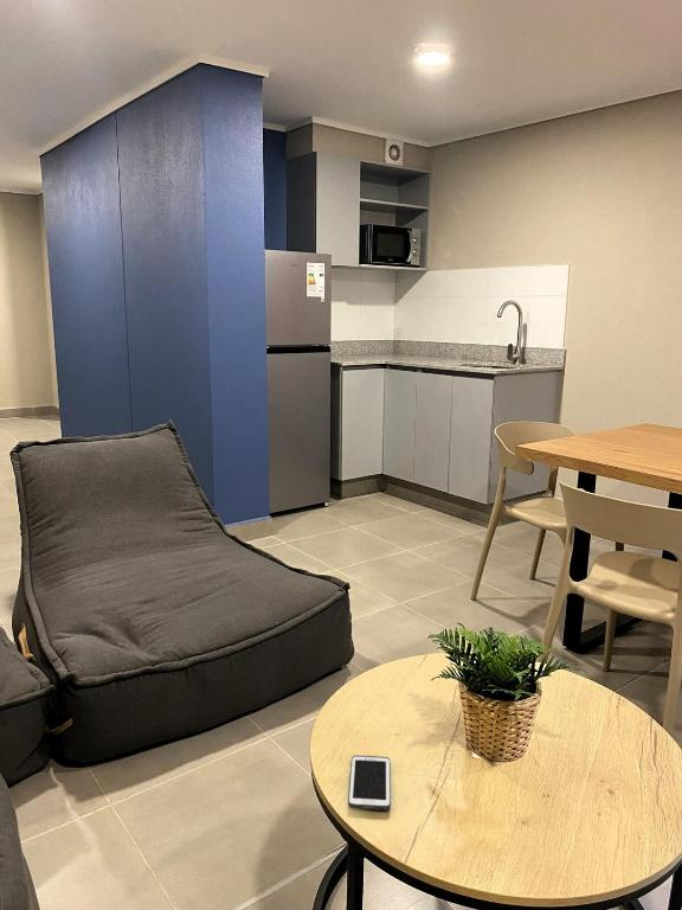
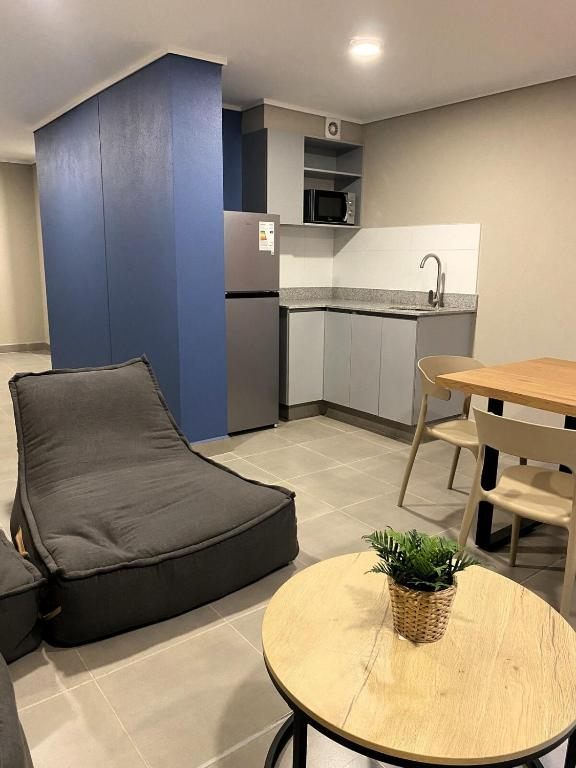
- cell phone (369, 781)
